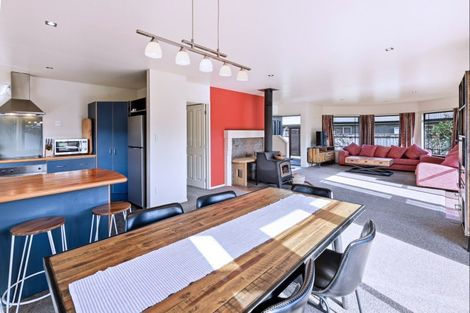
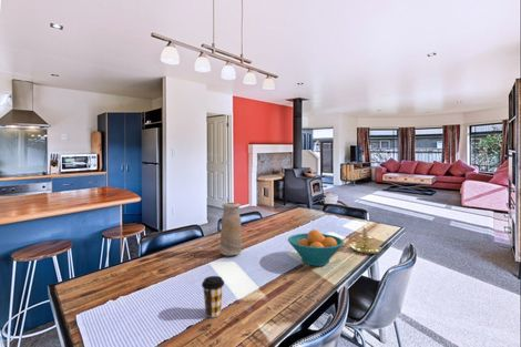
+ coffee cup (213, 296)
+ candle holder (364, 234)
+ fruit bowl (315, 245)
+ vase (231, 228)
